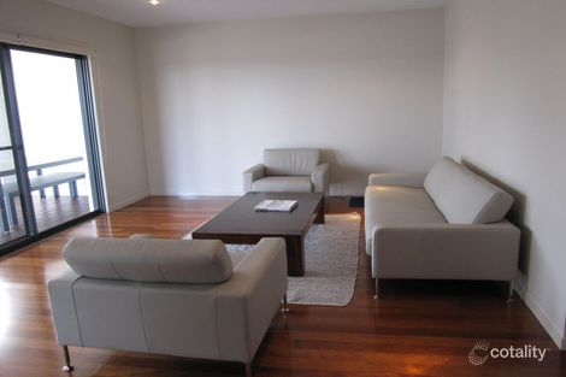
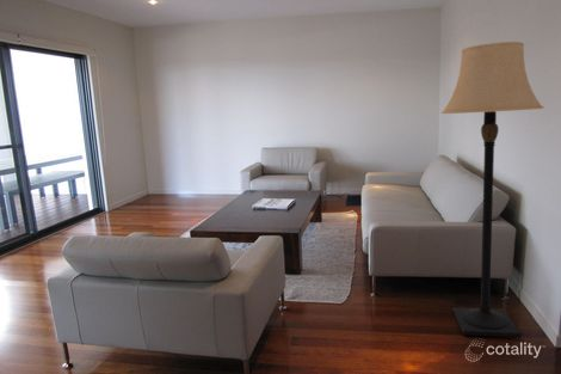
+ lamp (487, 192)
